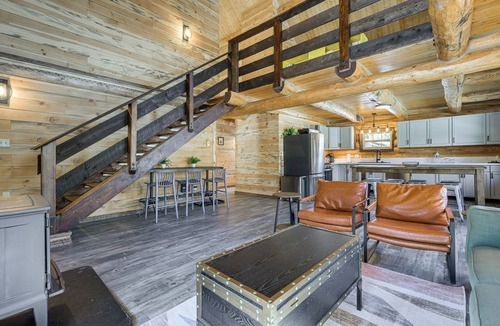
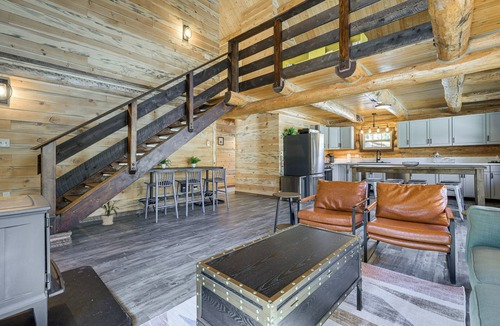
+ house plant (106, 209)
